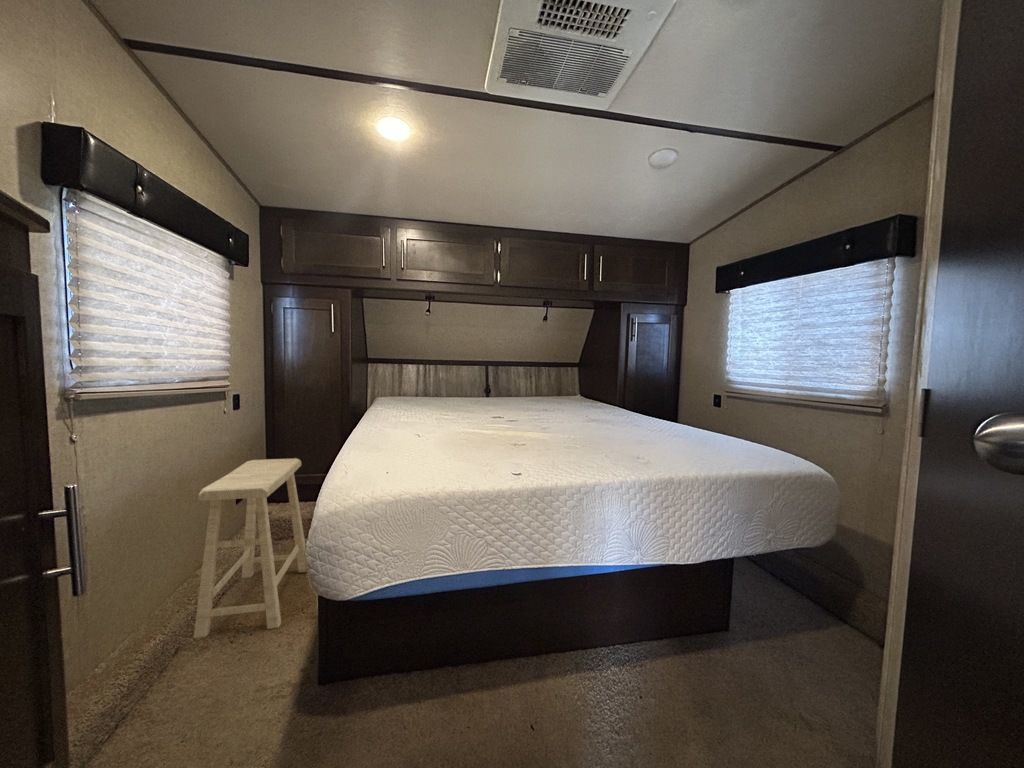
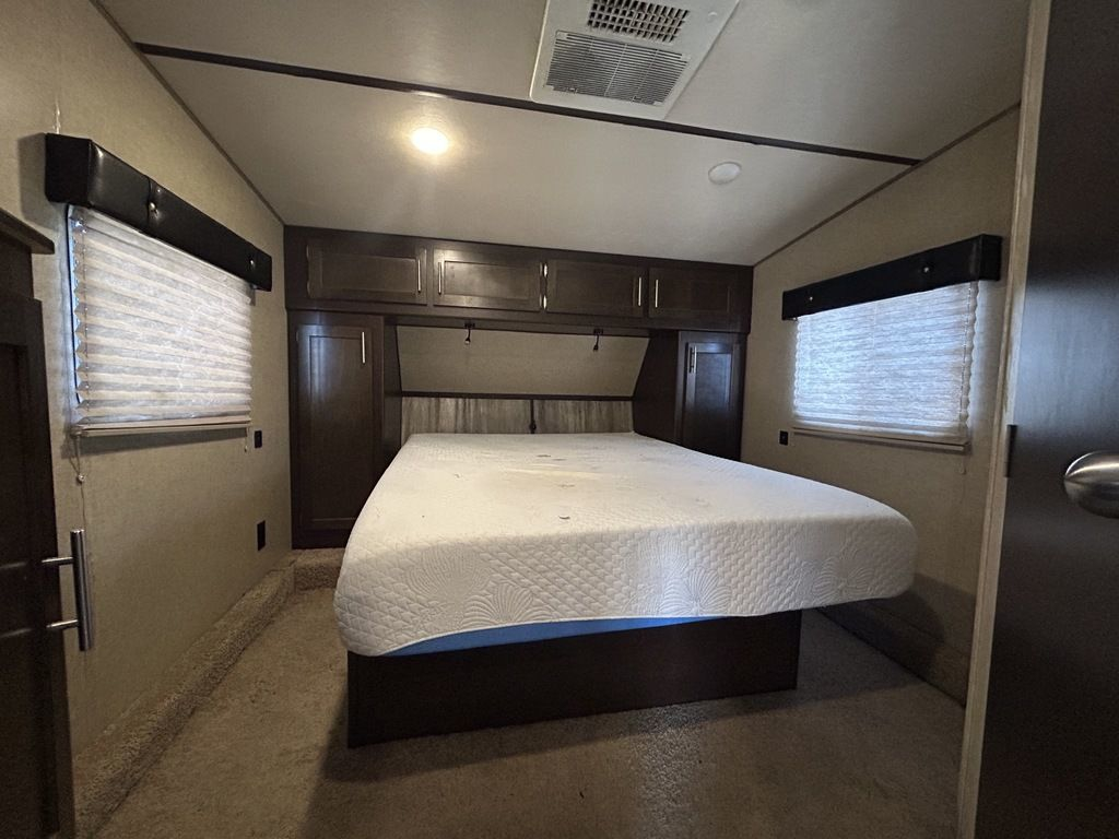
- stool (259, 536)
